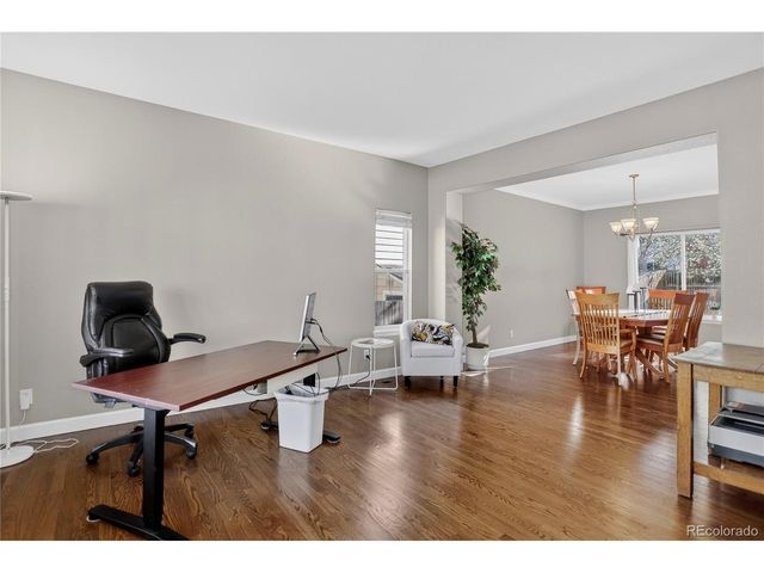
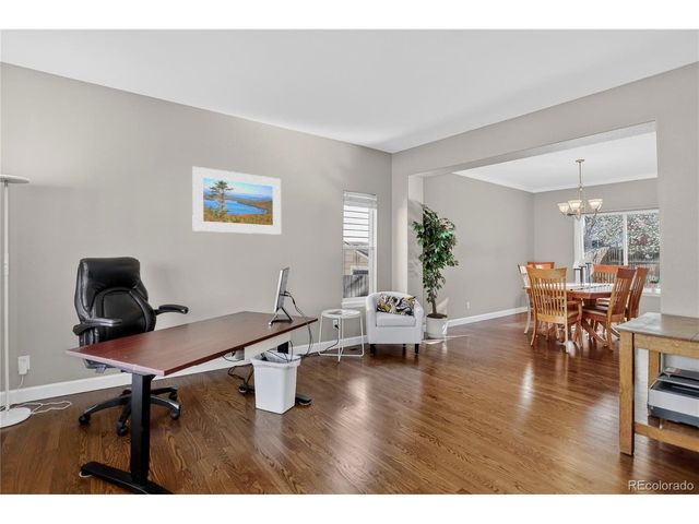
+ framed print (239, 202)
